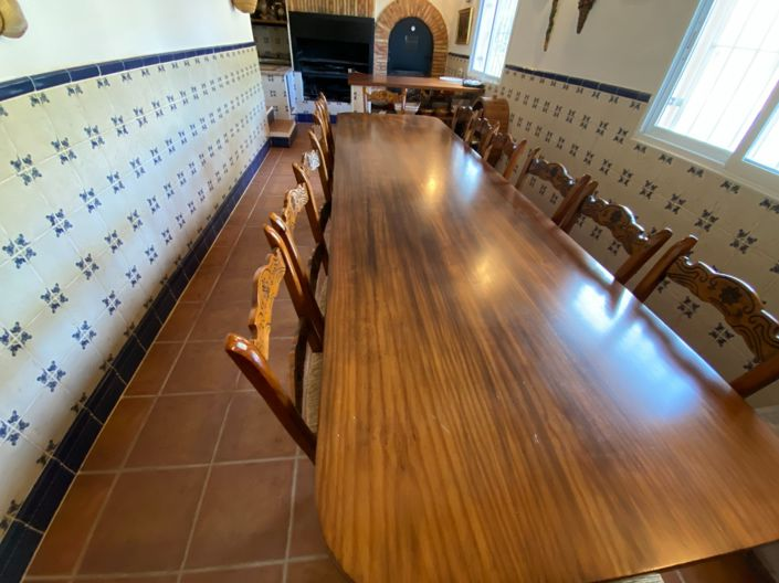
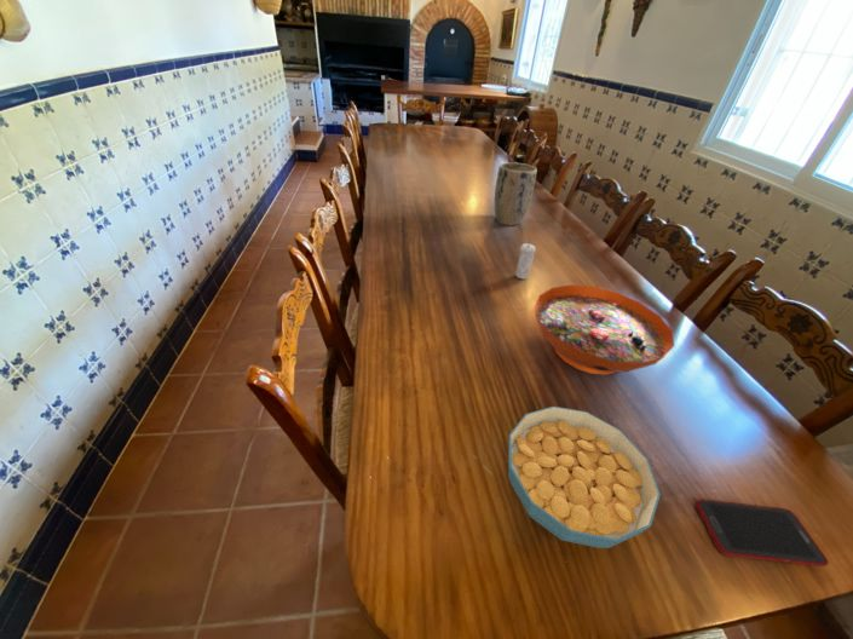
+ cell phone (756, 530)
+ plant pot (512, 195)
+ candle (525, 258)
+ cereal bowl (570, 482)
+ decorative bowl (594, 334)
